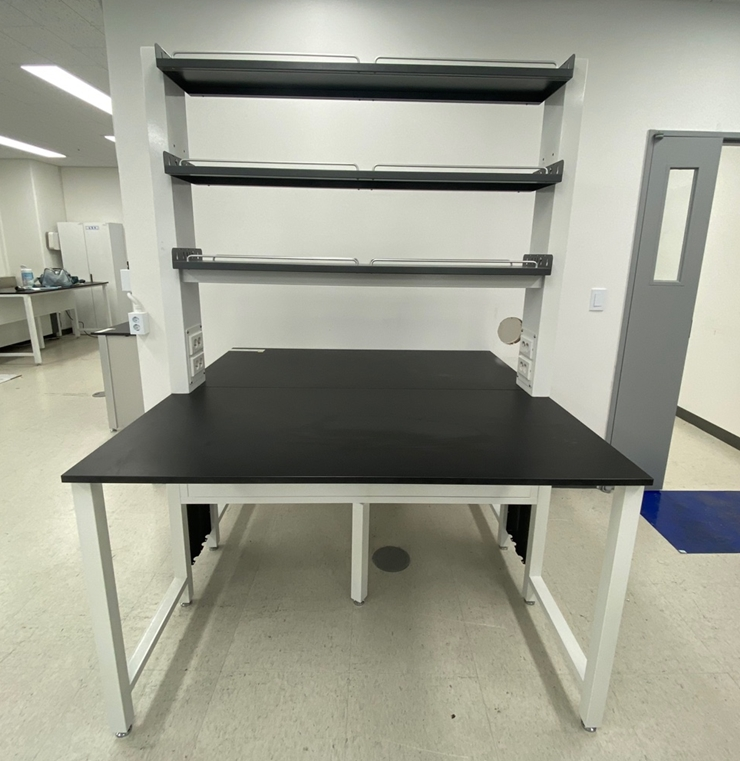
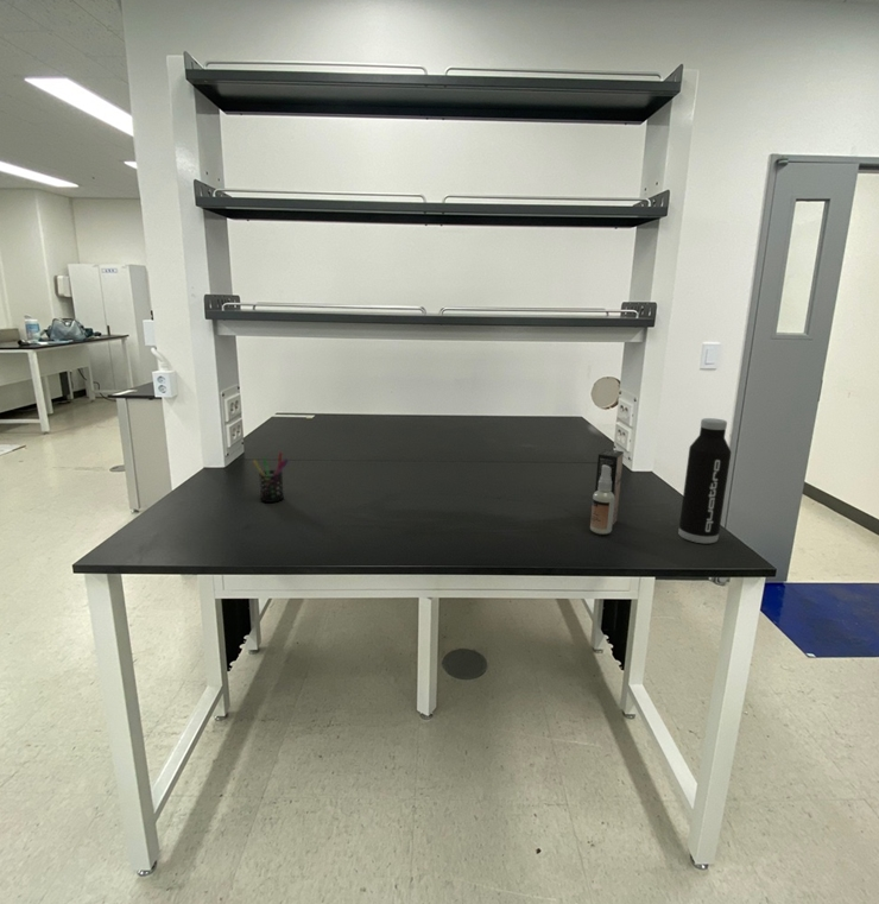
+ water bottle (706, 480)
+ pen holder (271, 476)
+ spray bottle (606, 491)
